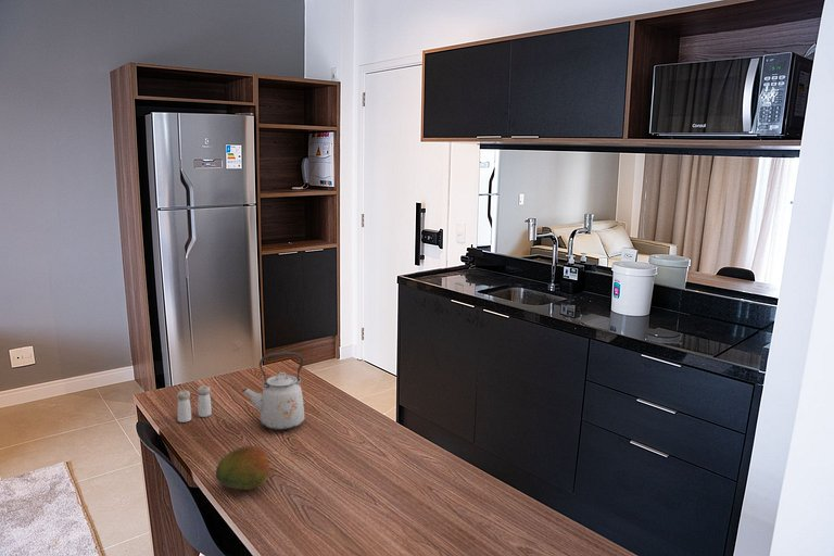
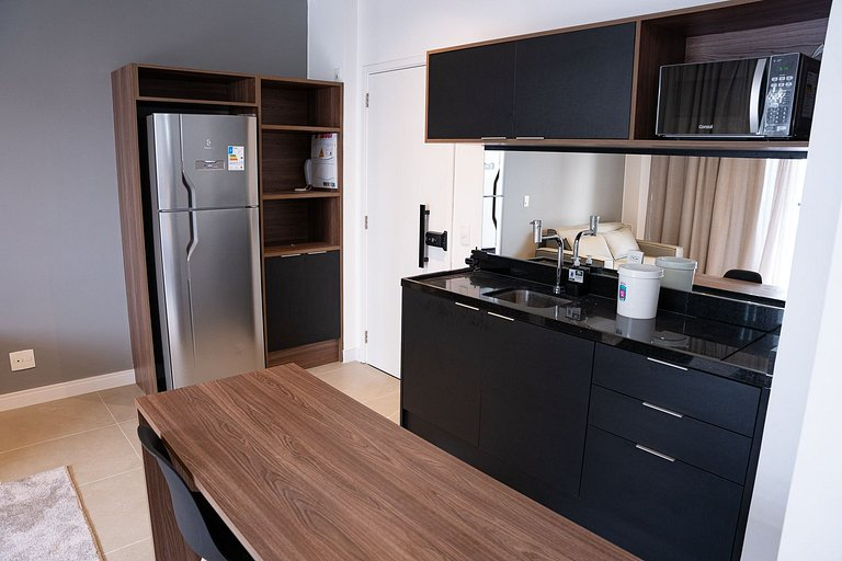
- kettle (273, 390)
- fruit (242, 468)
- salt and pepper shaker (198, 403)
